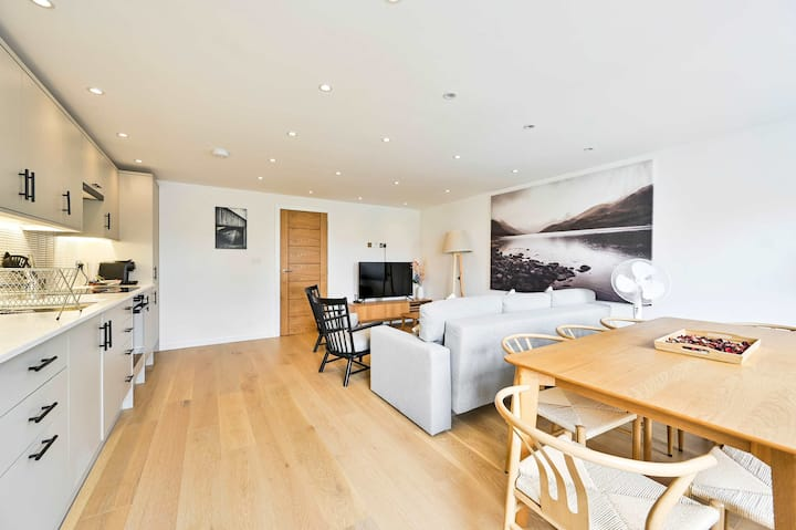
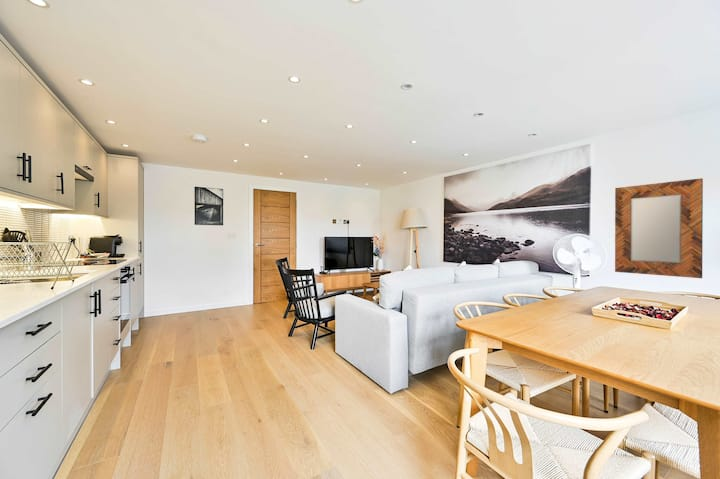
+ home mirror (655, 229)
